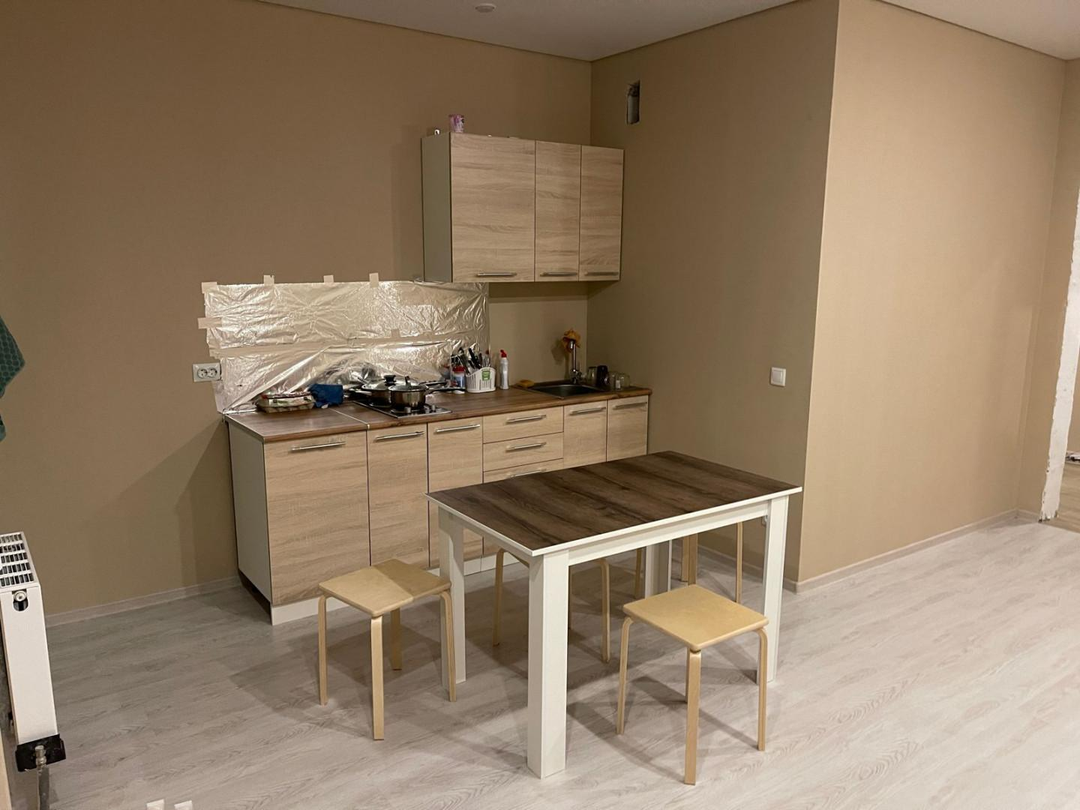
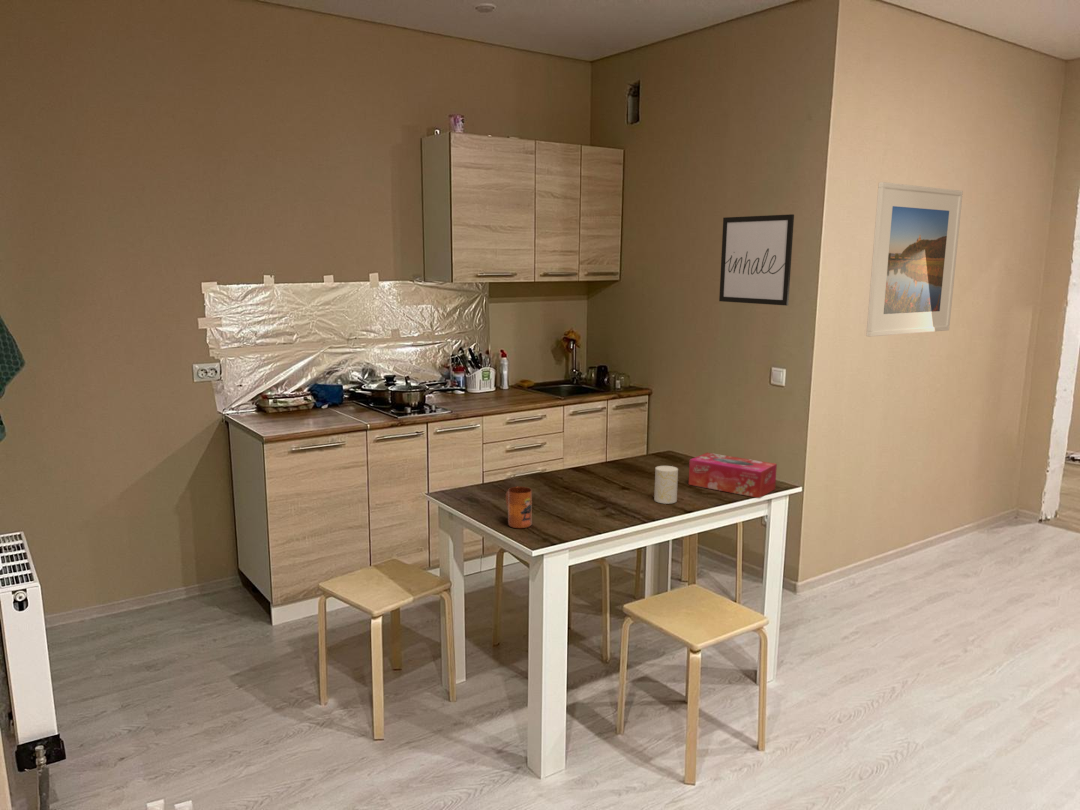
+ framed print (916, 261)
+ wall art (754, 260)
+ tissue box (732, 474)
+ cup (666, 484)
+ mug (516, 505)
